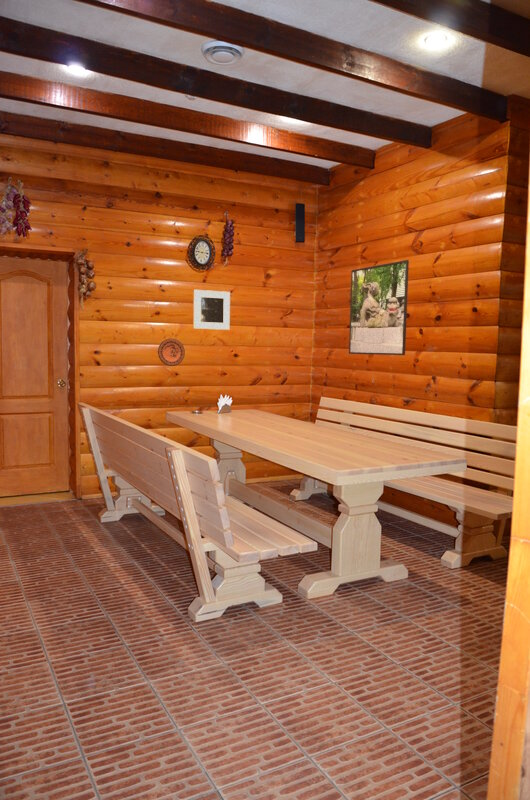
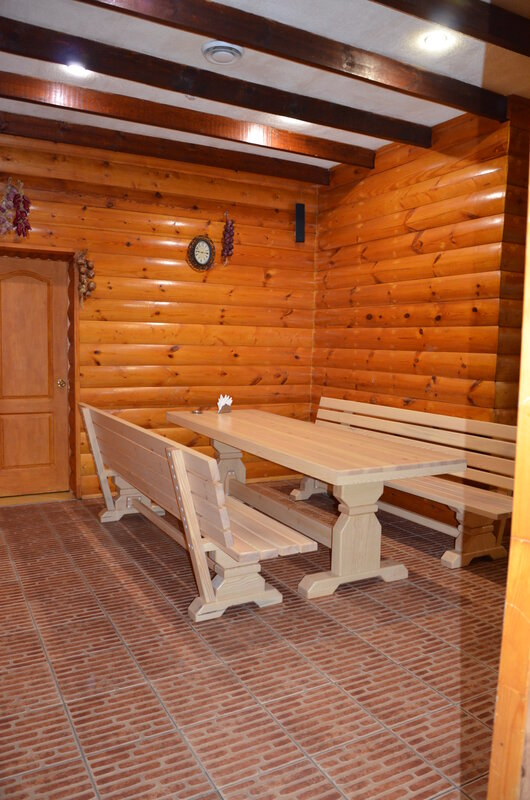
- decorative plate (171, 352)
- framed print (376, 310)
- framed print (211, 310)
